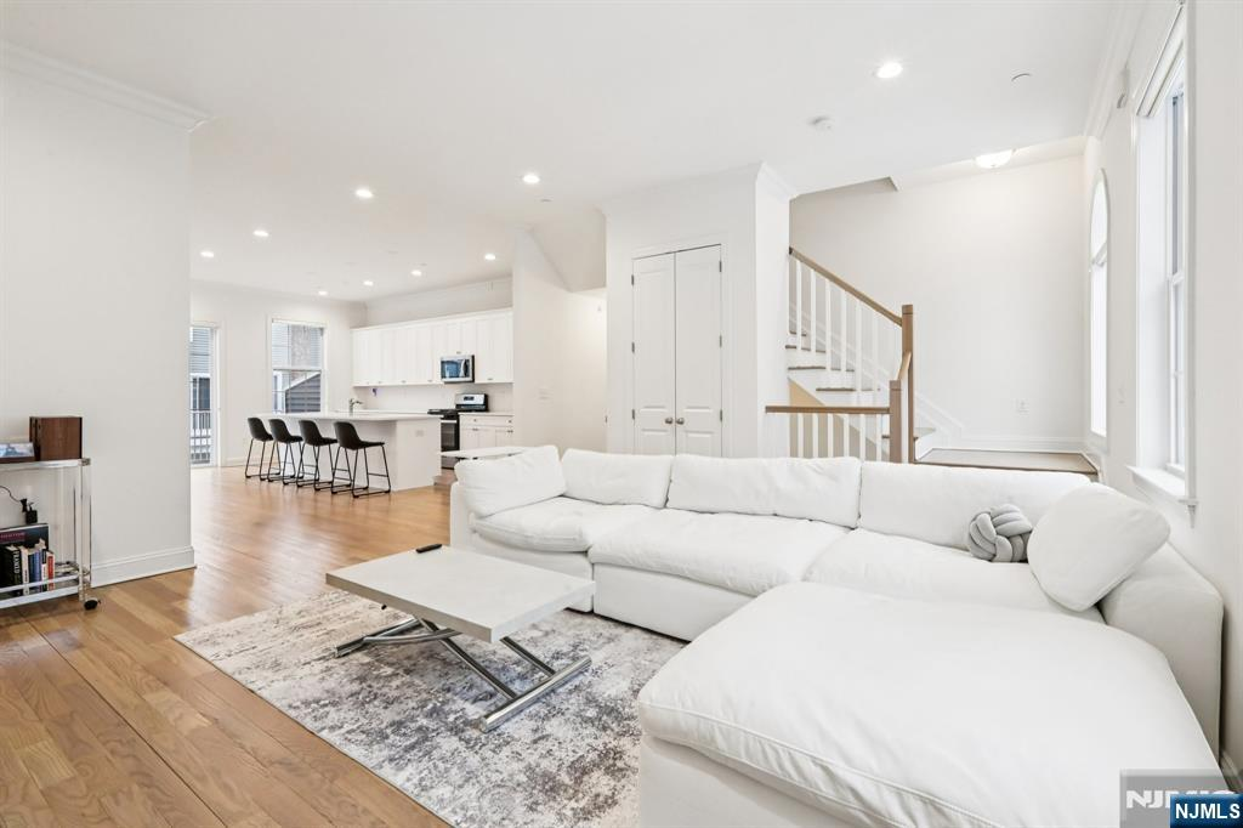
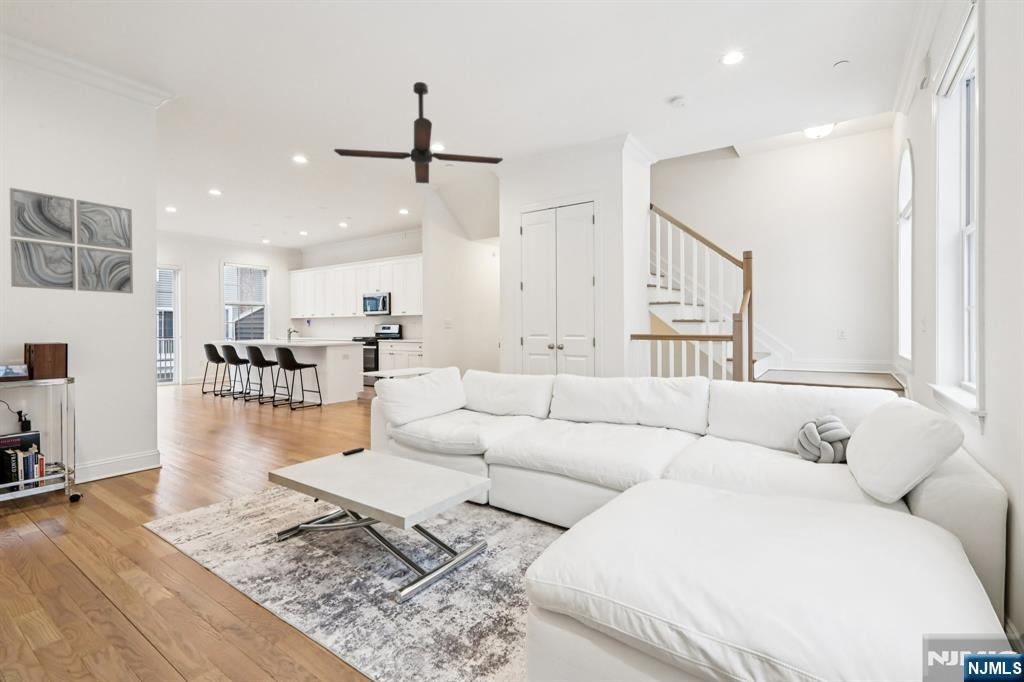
+ wall art (74, 246)
+ ceiling fan (420, 123)
